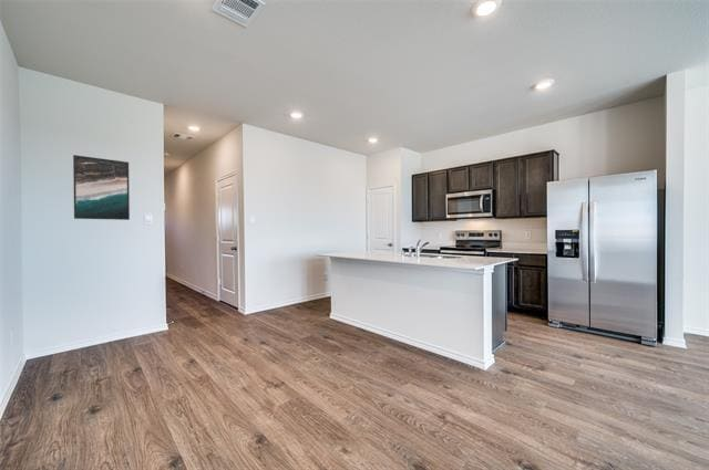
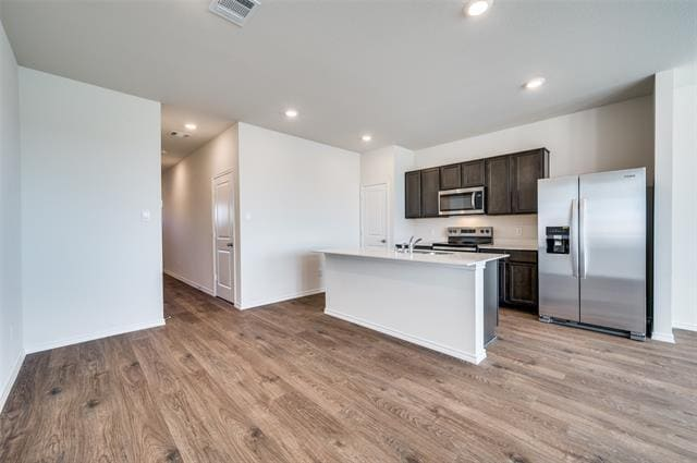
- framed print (102, 189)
